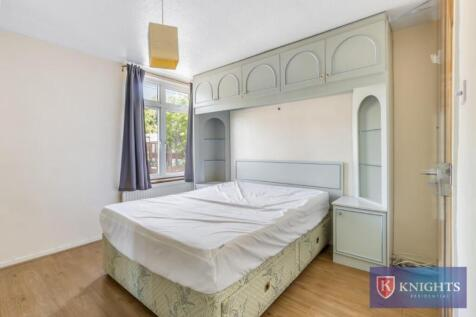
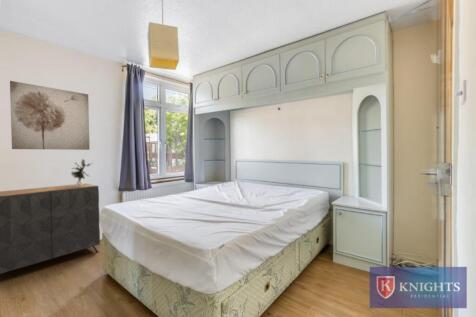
+ wall art (53, 119)
+ potted plant (82, 172)
+ dresser (46, 225)
